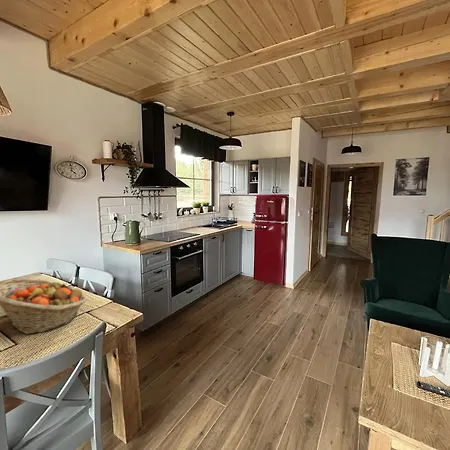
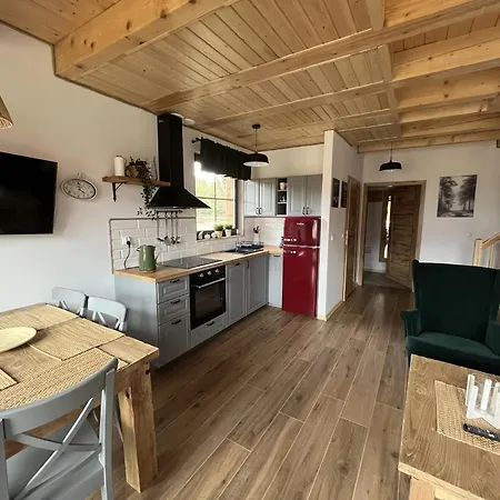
- fruit basket (40, 299)
